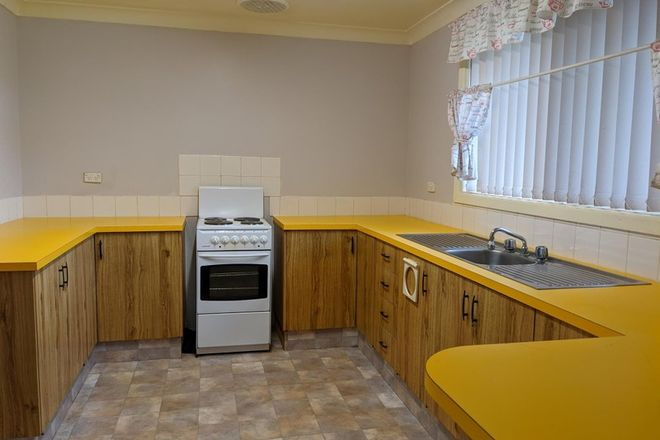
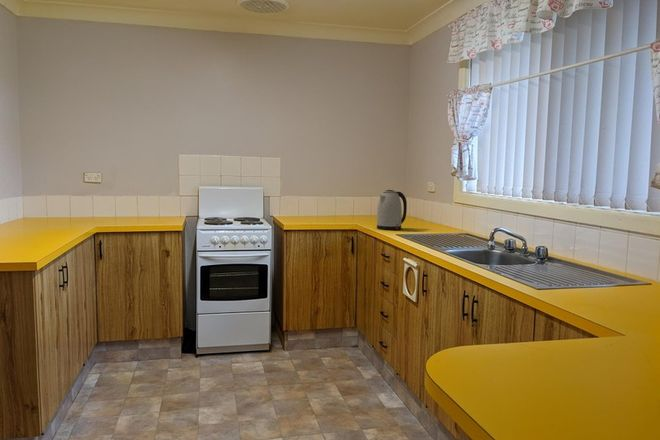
+ kettle (393, 209)
